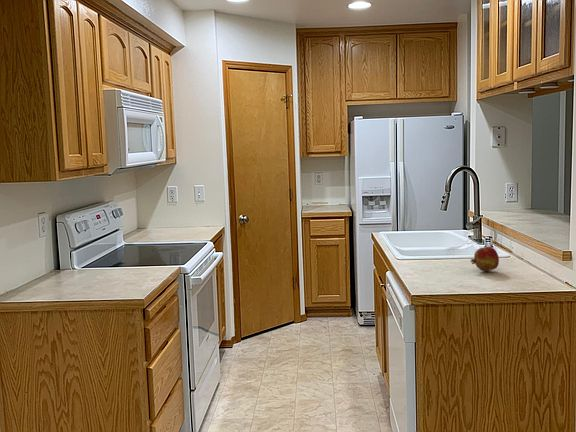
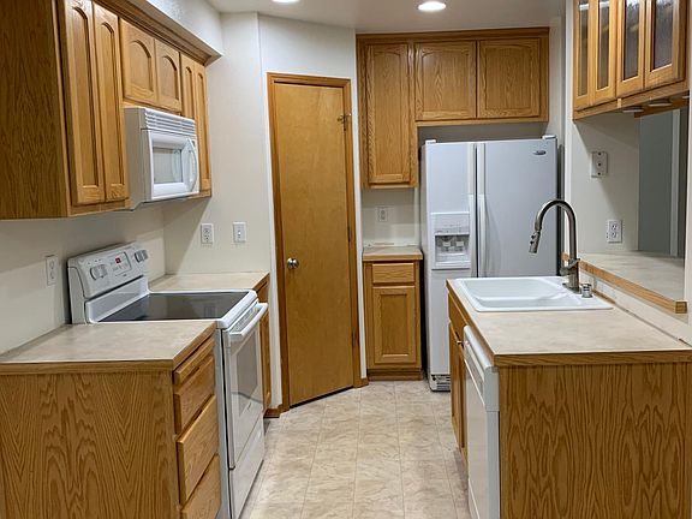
- fruit (484, 259)
